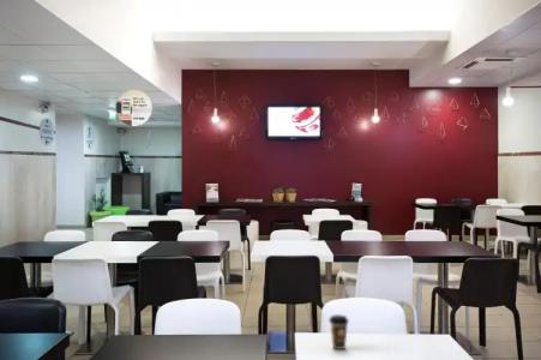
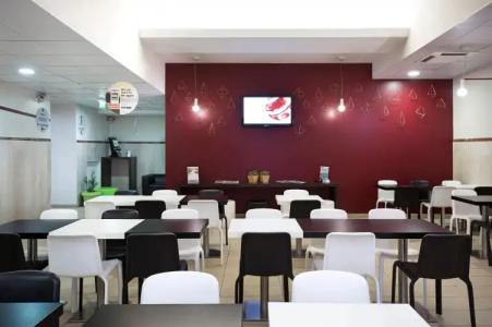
- coffee cup (338, 331)
